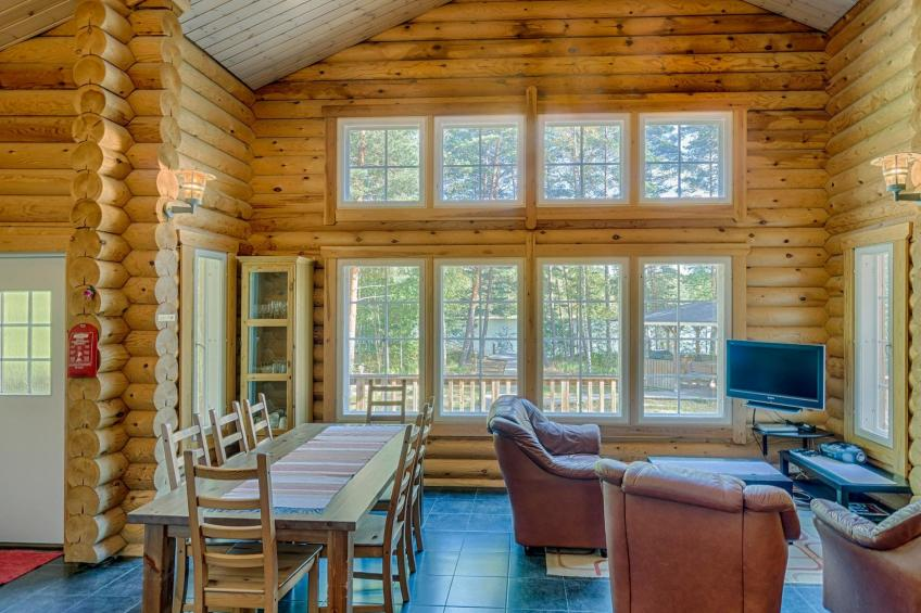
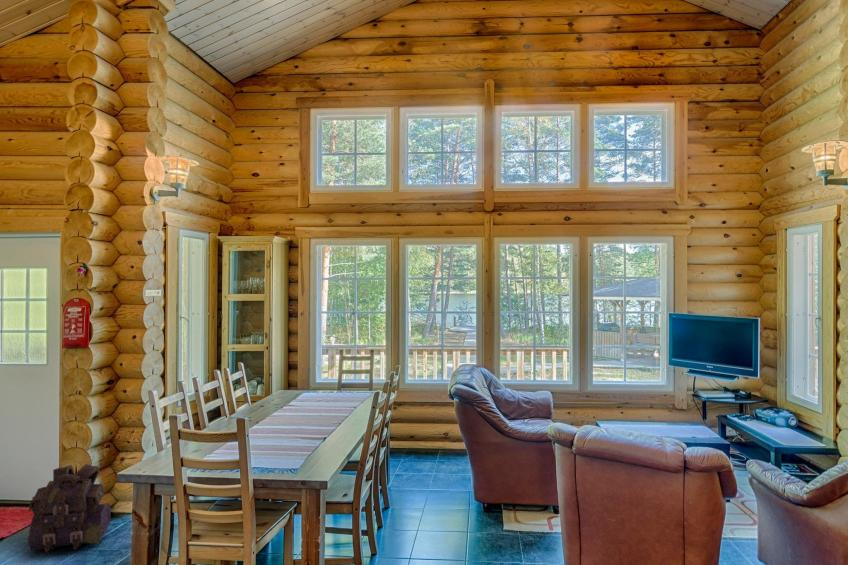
+ backpack (70, 504)
